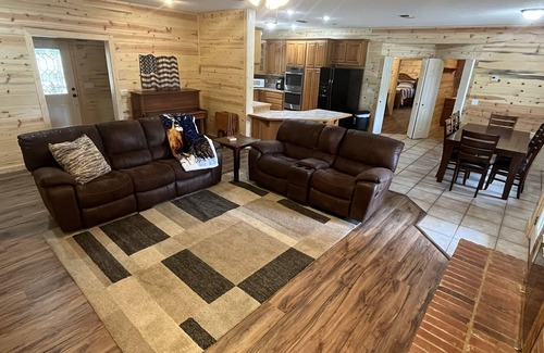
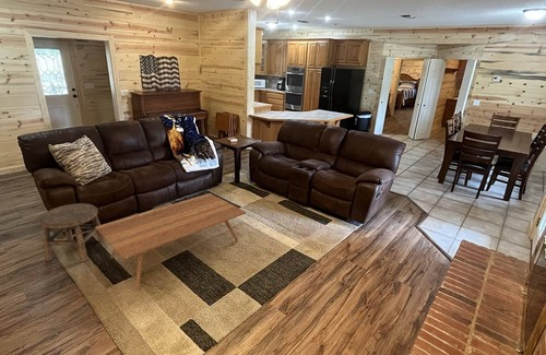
+ coffee table (177, 234)
+ stool (71, 232)
